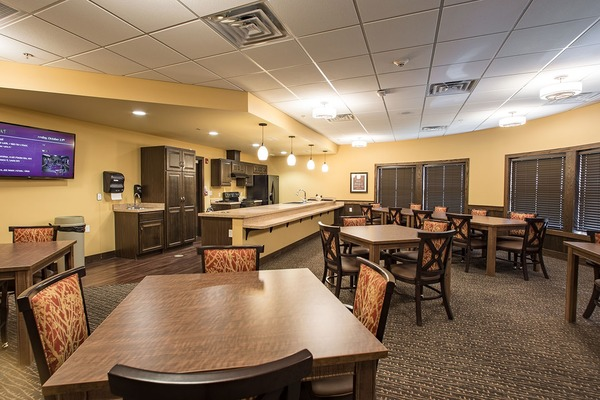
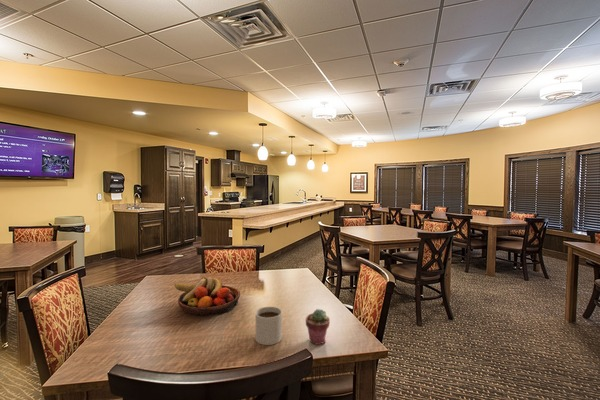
+ potted succulent (317, 325)
+ fruit bowl (209, 293)
+ mug (270, 322)
